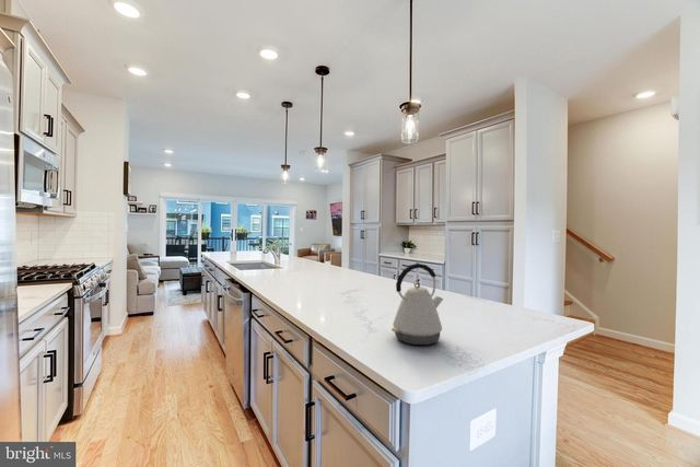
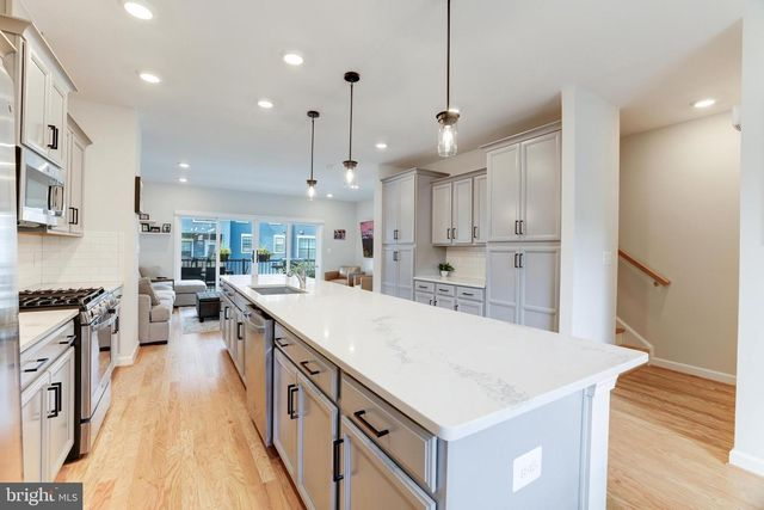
- kettle (419, 301)
